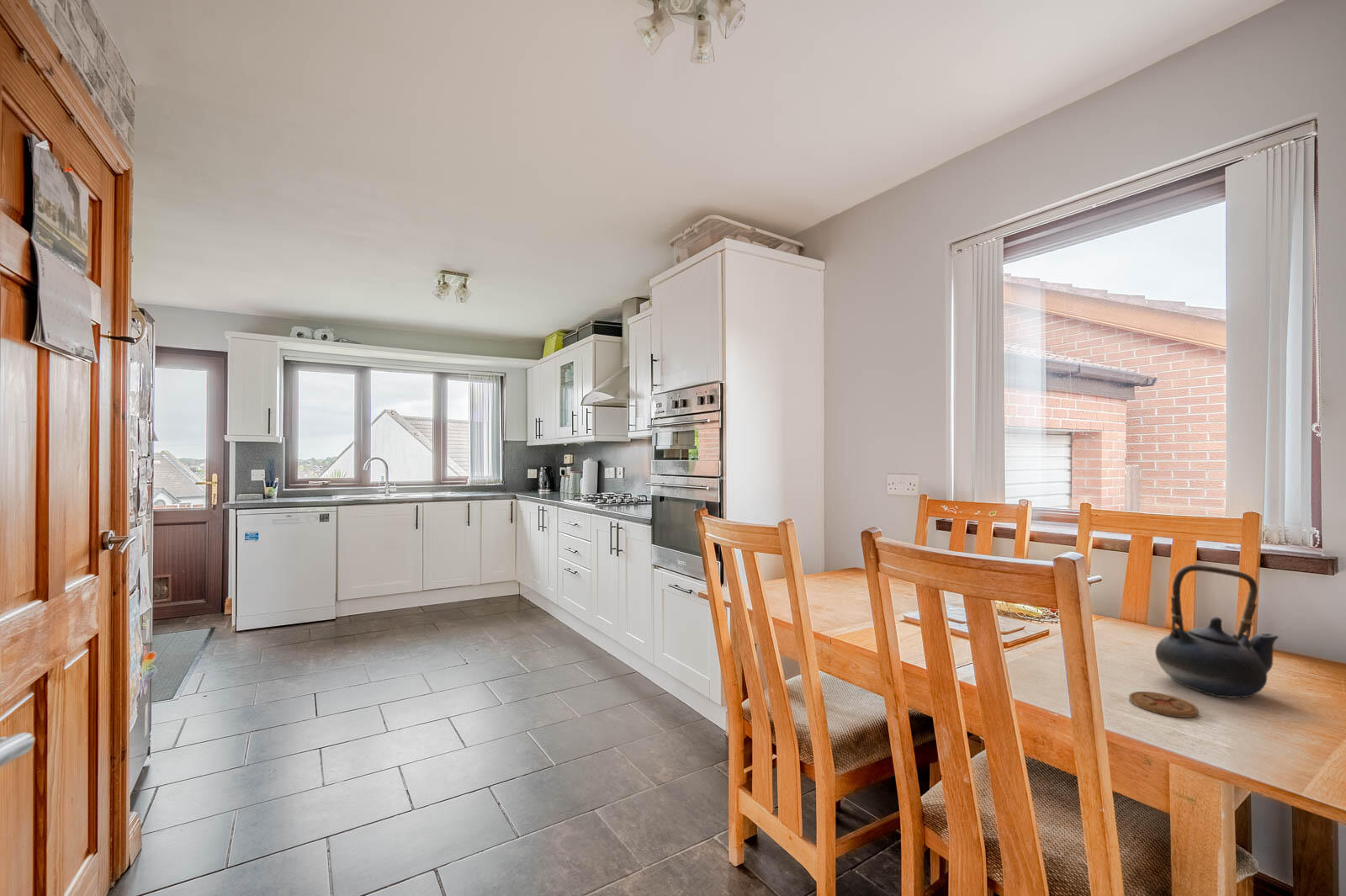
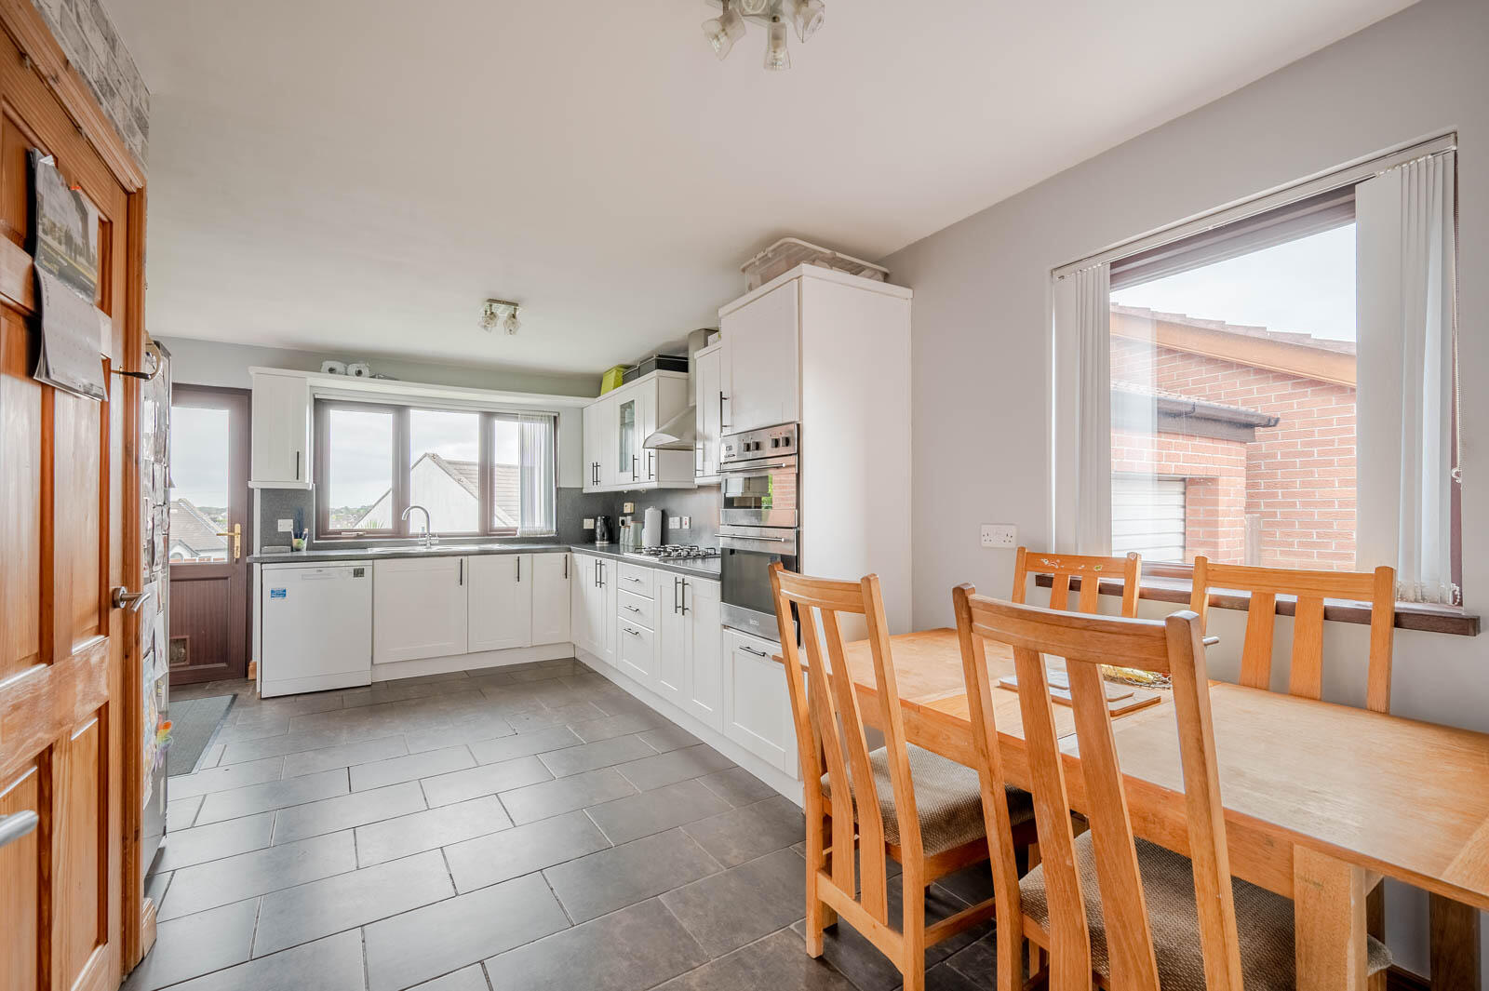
- teapot (1214, 625)
- coaster (1163, 703)
